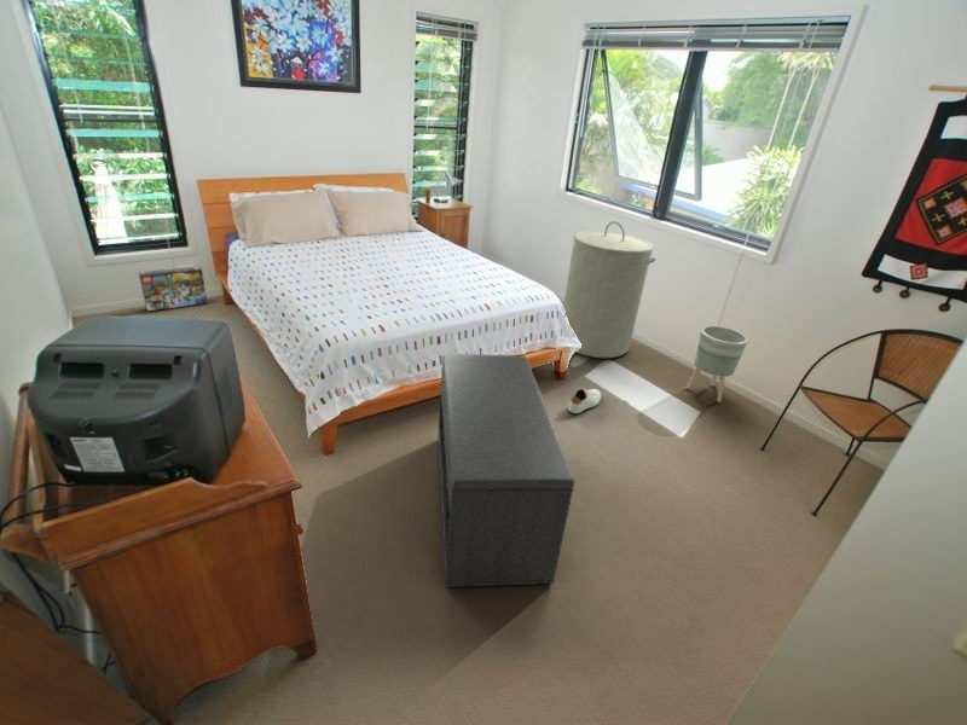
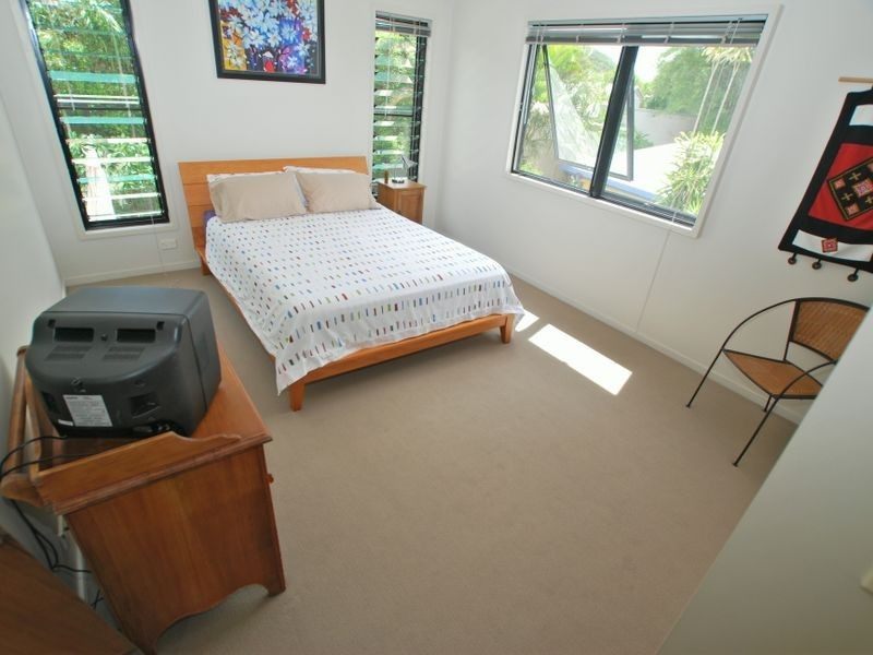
- bench (491, 454)
- shoe (587, 395)
- laundry hamper (604, 285)
- planter (714, 364)
- box (174, 288)
